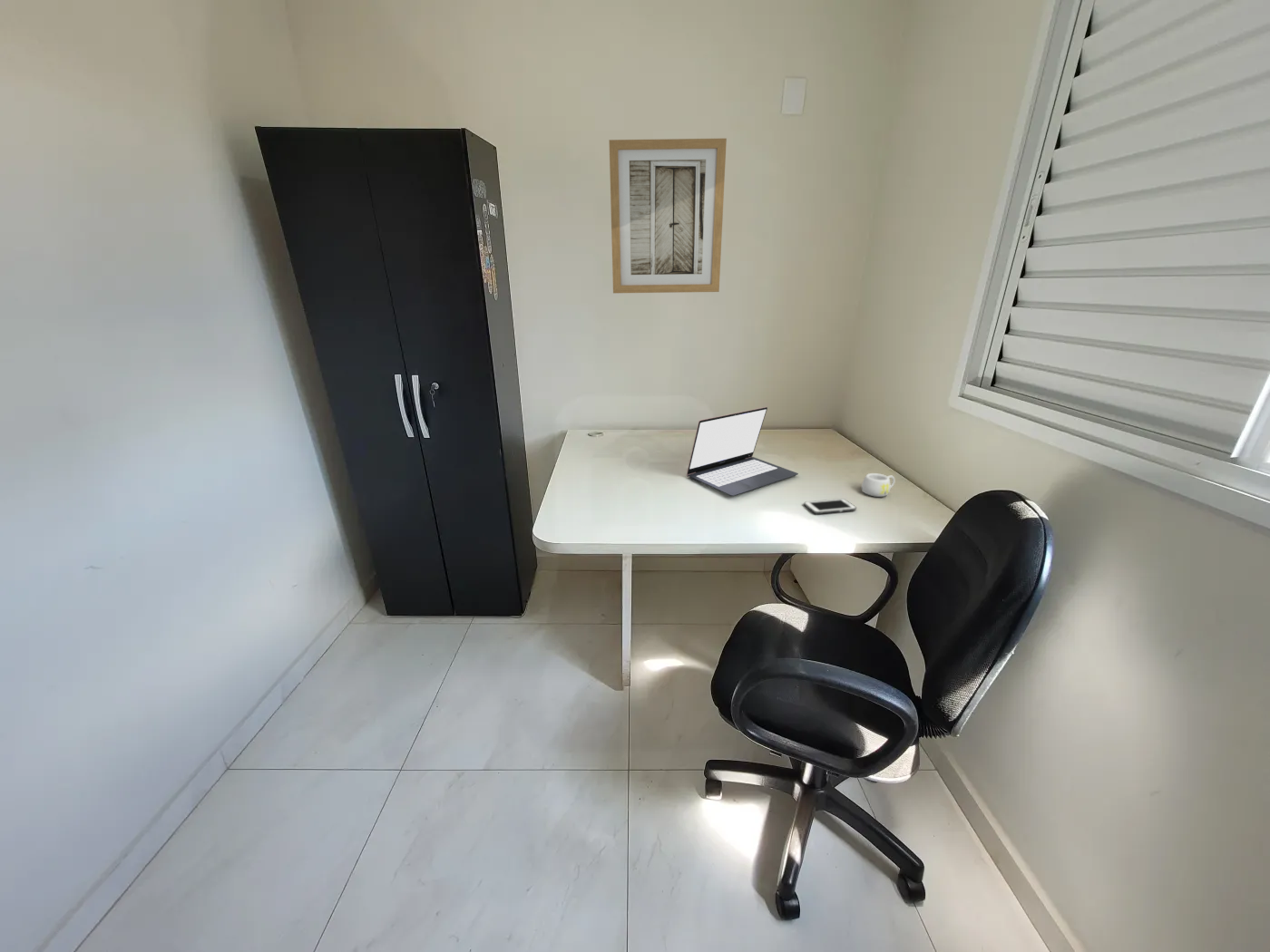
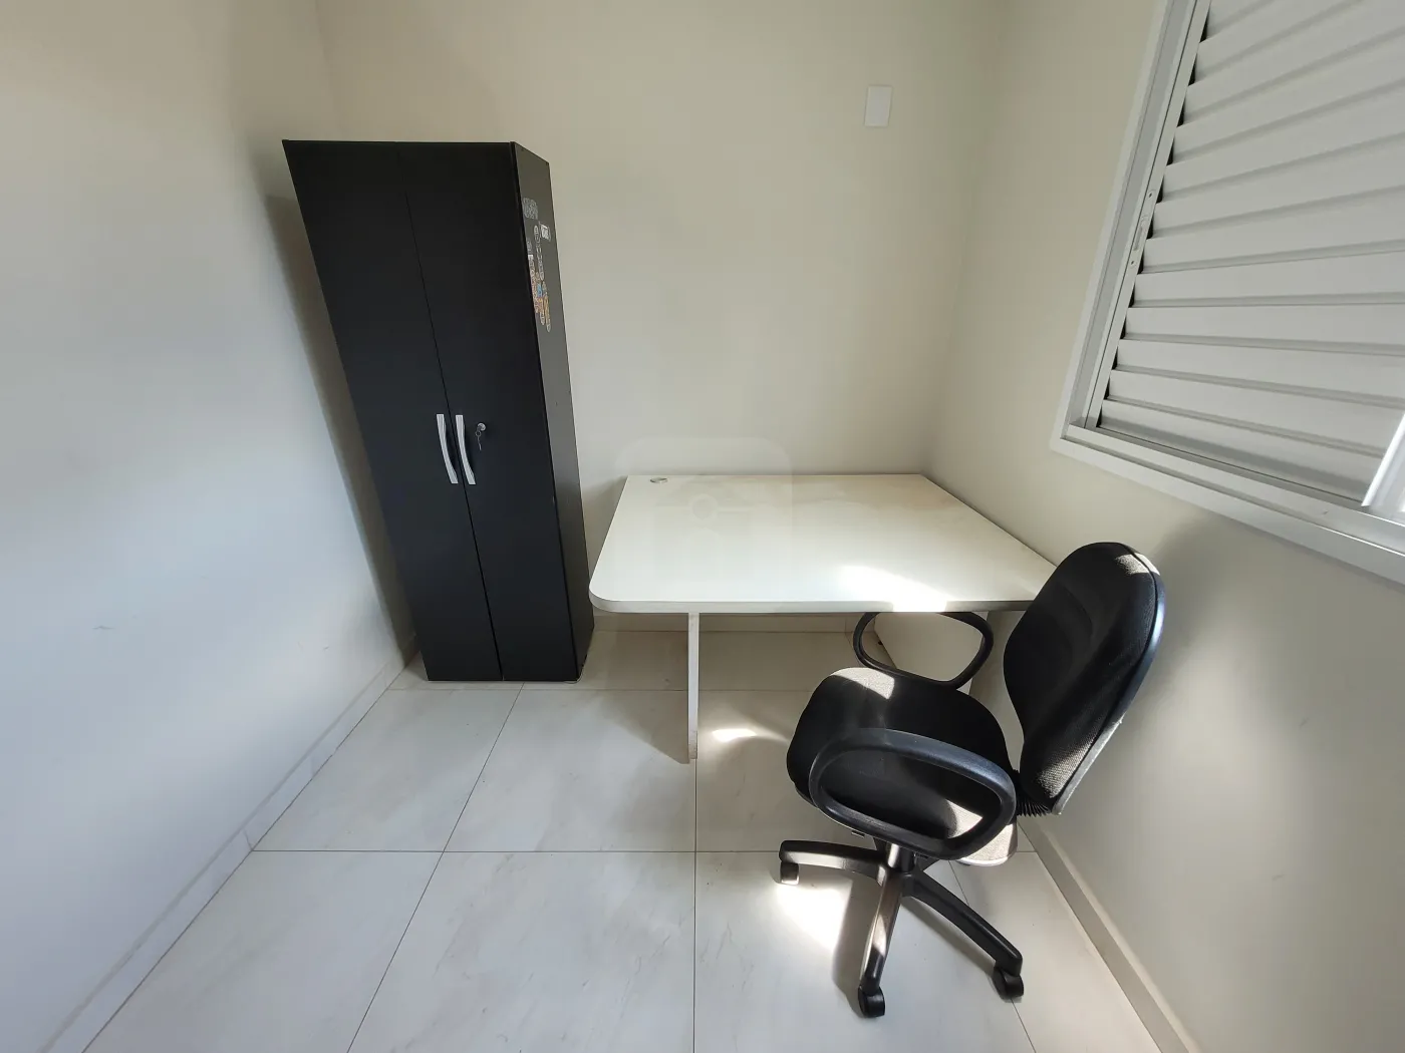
- cell phone (829, 506)
- laptop (745, 447)
- mug (880, 484)
- wall art (666, 219)
